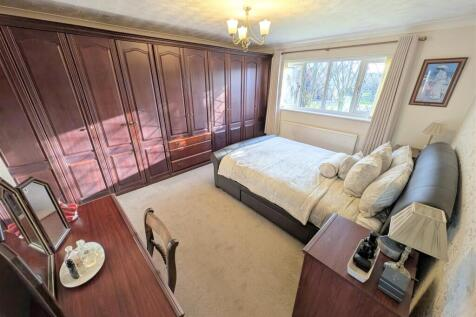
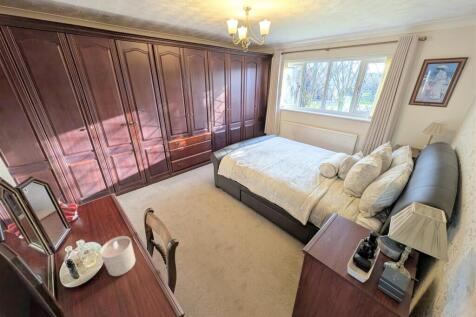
+ candle (118, 253)
